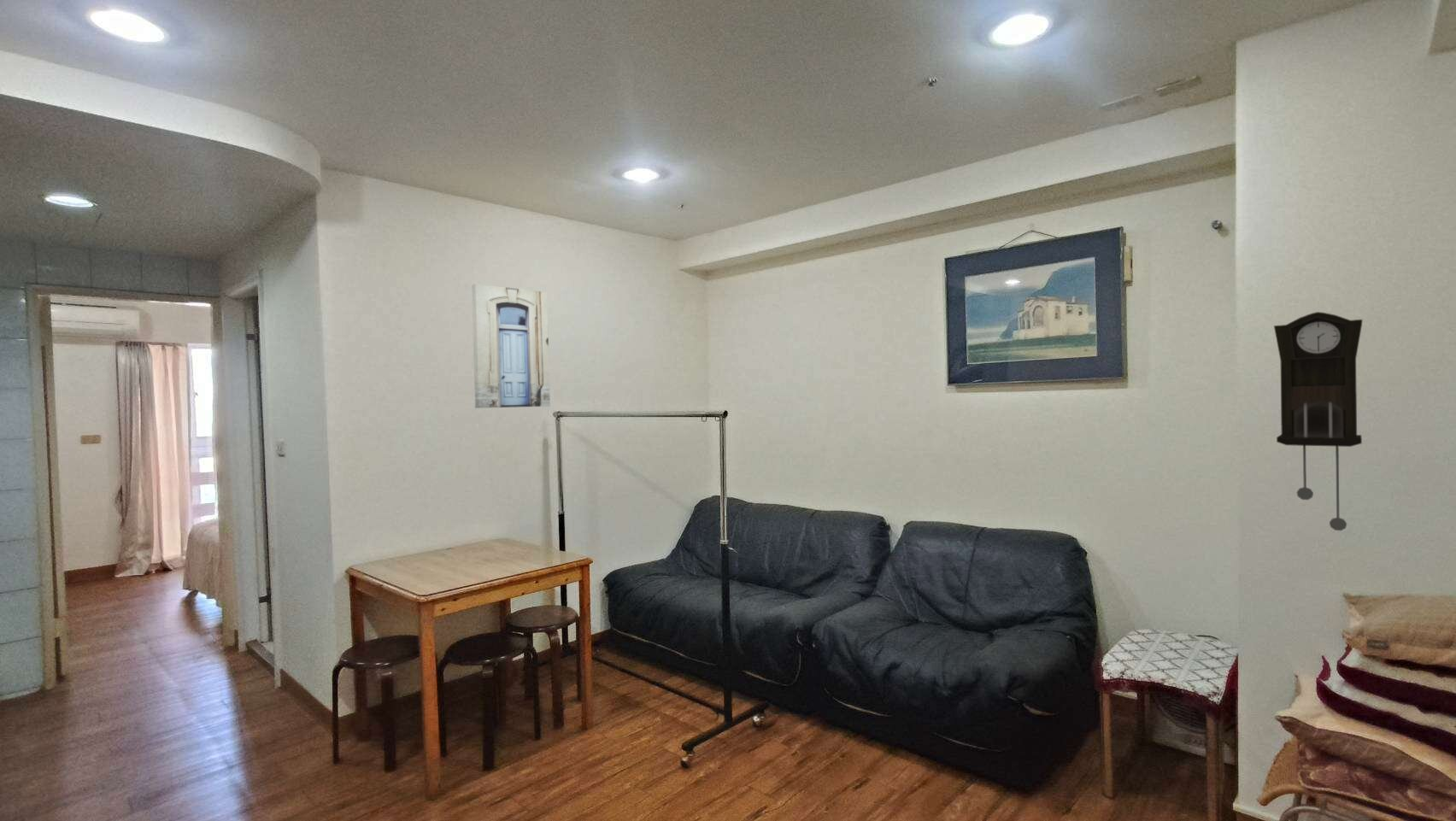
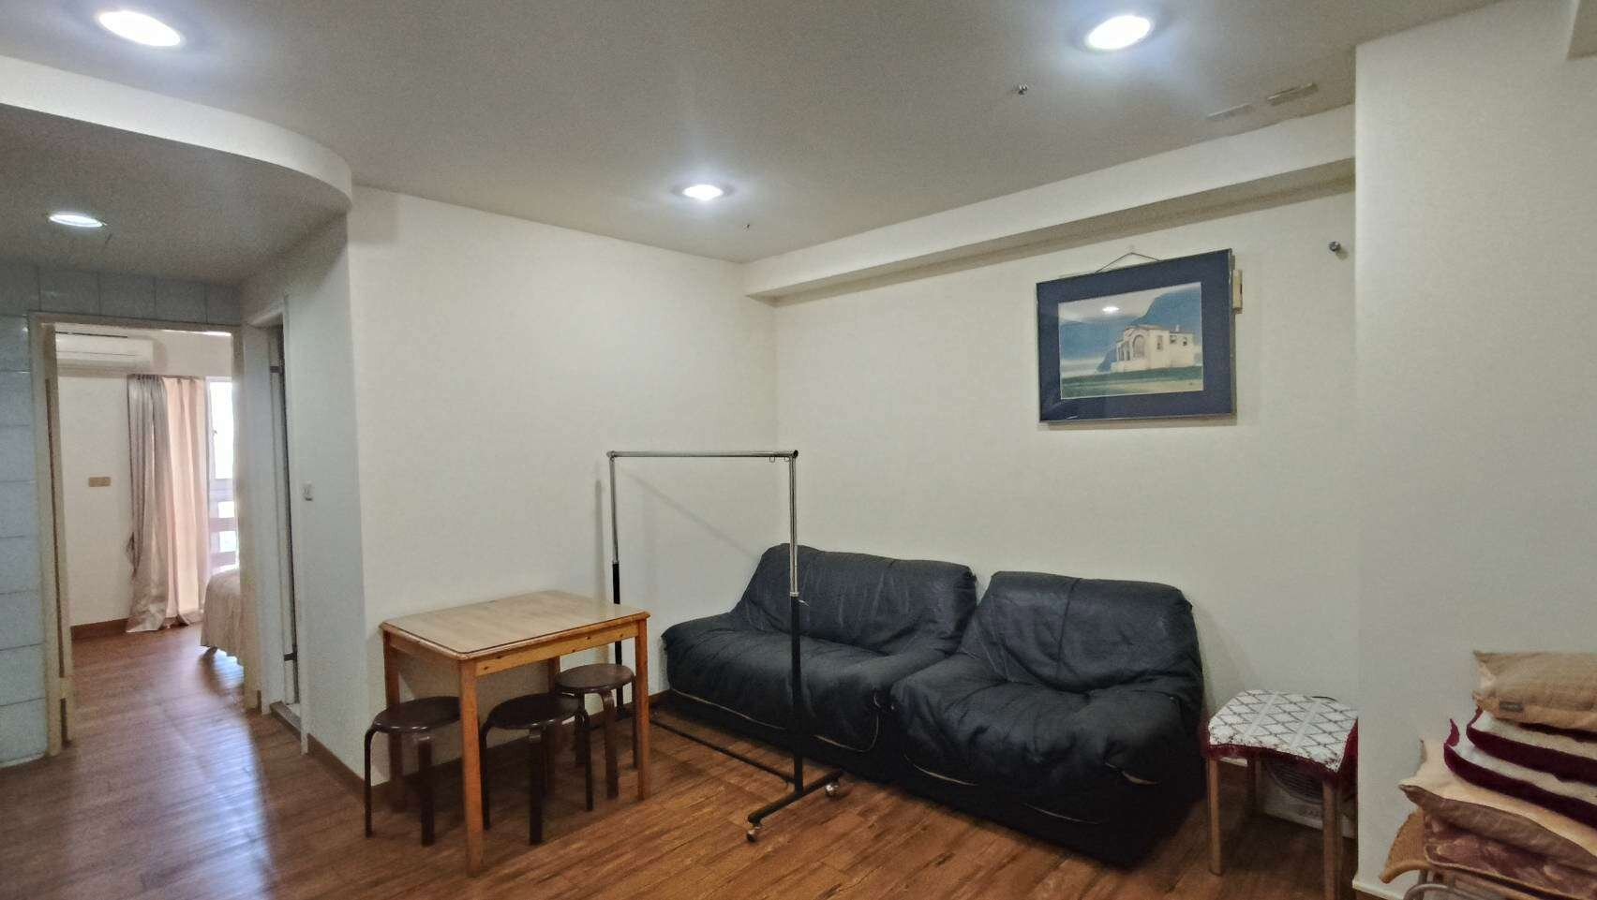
- wall art (512, 348)
- pendulum clock (1318, 424)
